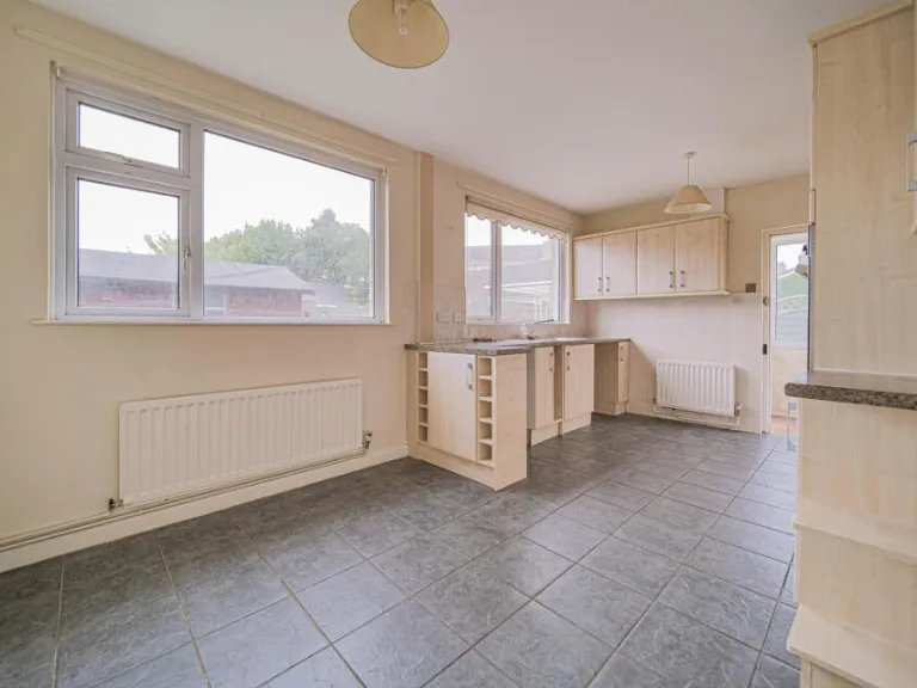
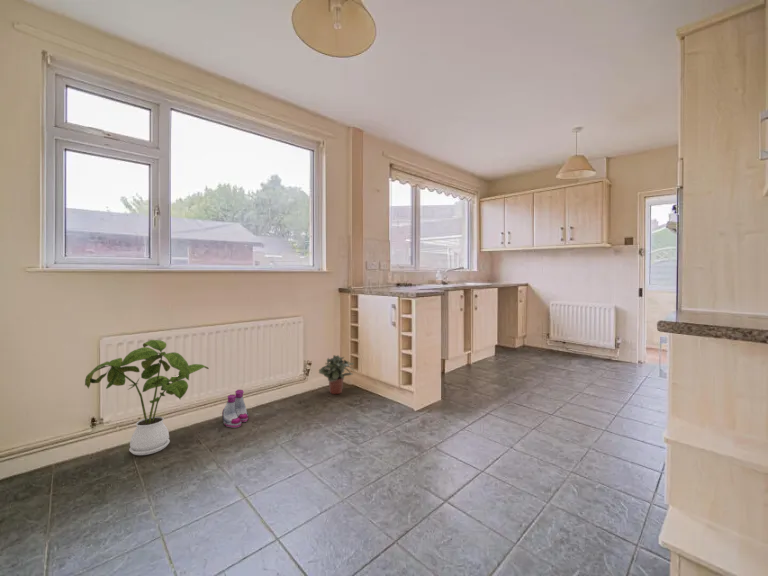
+ potted plant (336, 373)
+ house plant (160, 396)
+ boots (236, 406)
